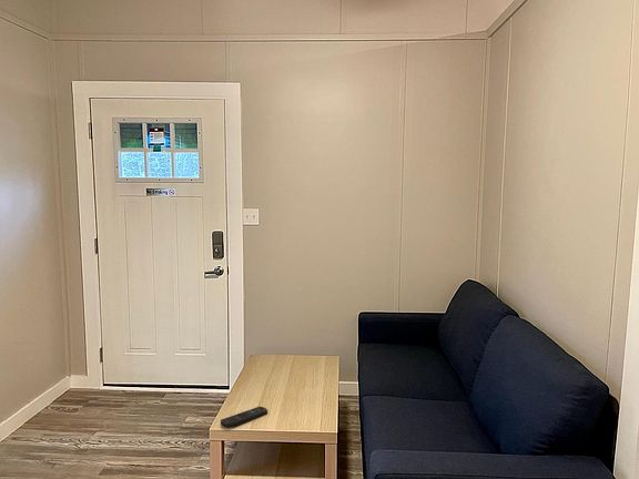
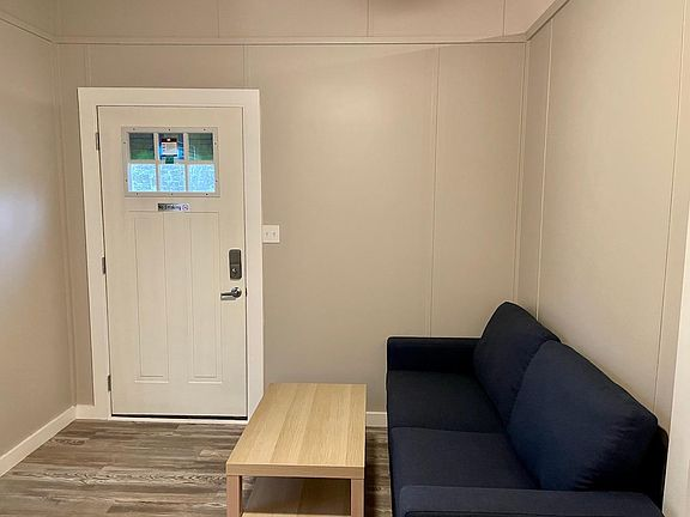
- remote control (244, 416)
